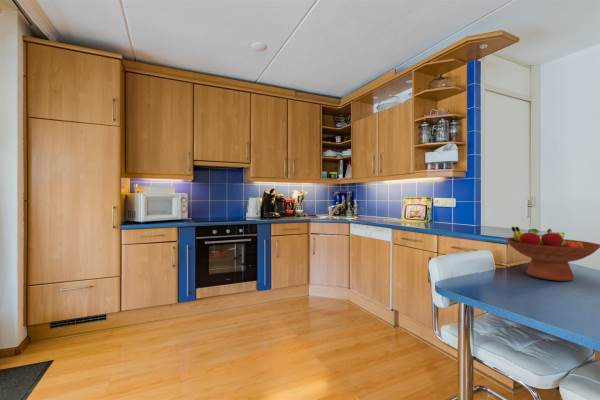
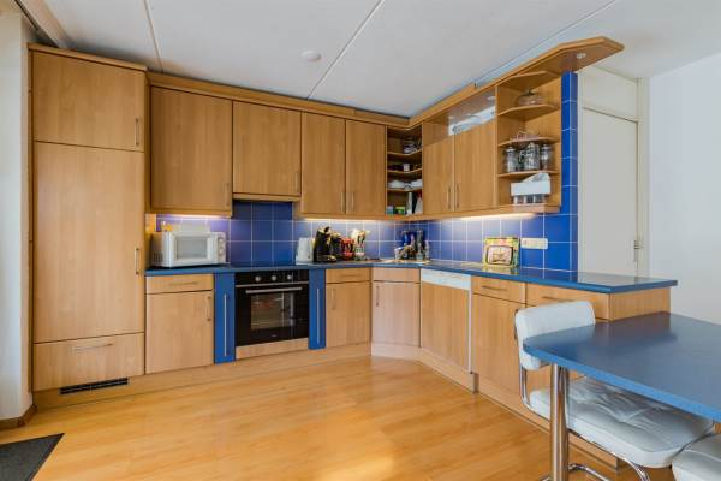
- fruit bowl (549, 252)
